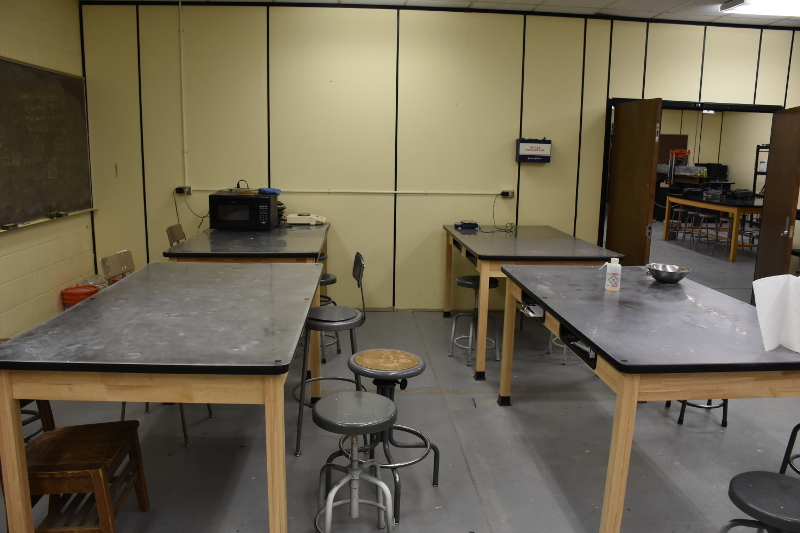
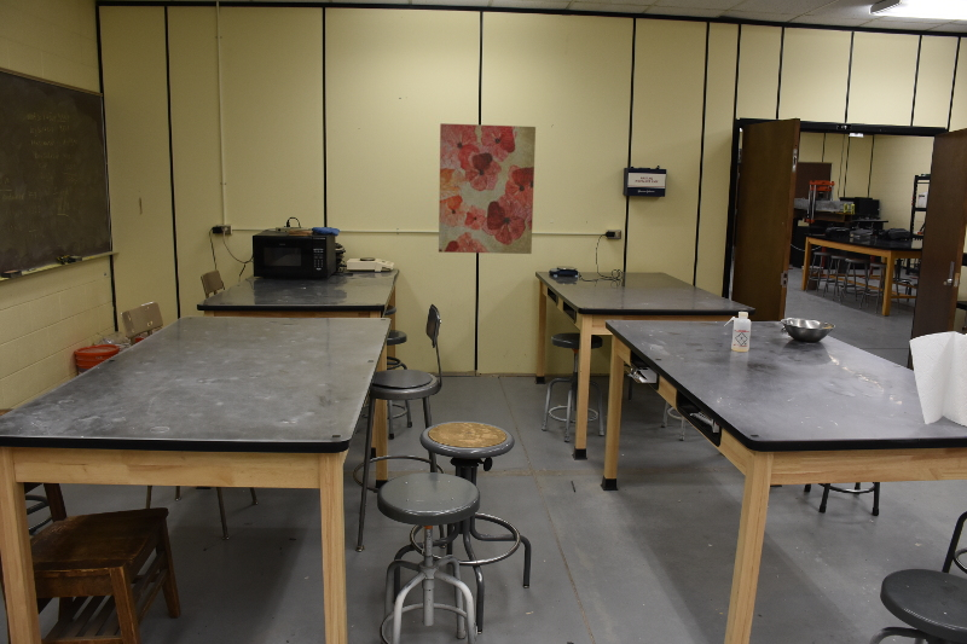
+ wall art (486, 190)
